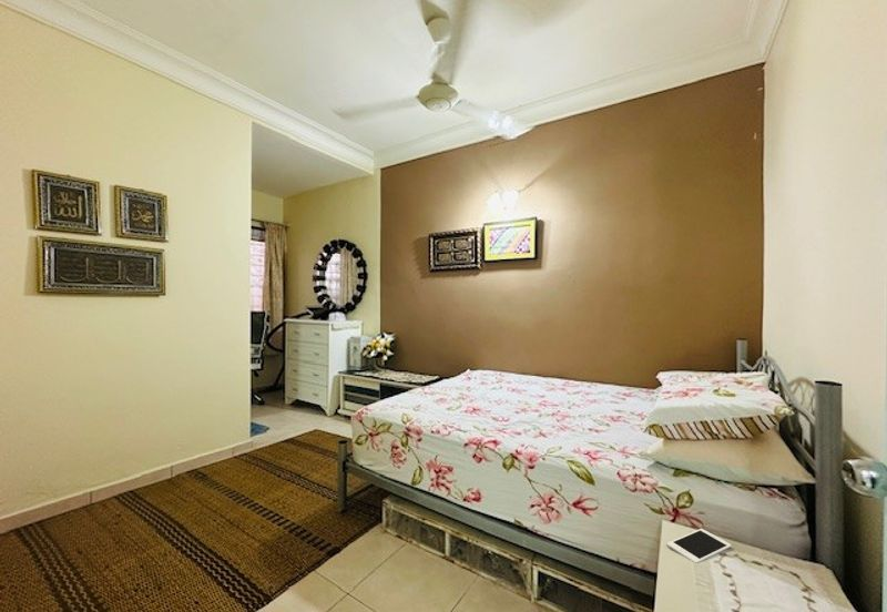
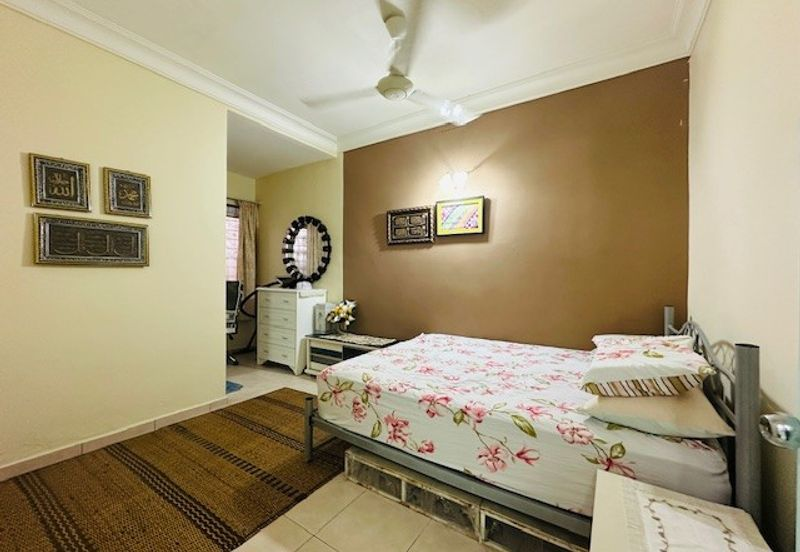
- cell phone (699, 544)
